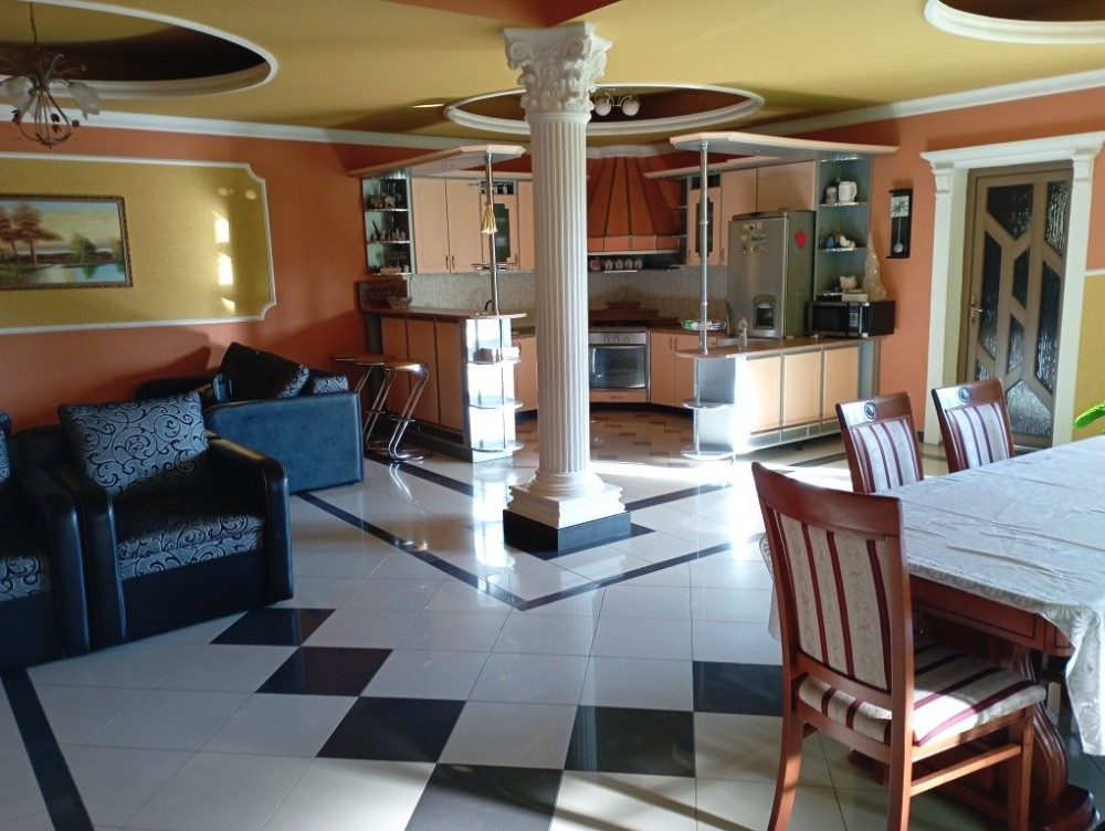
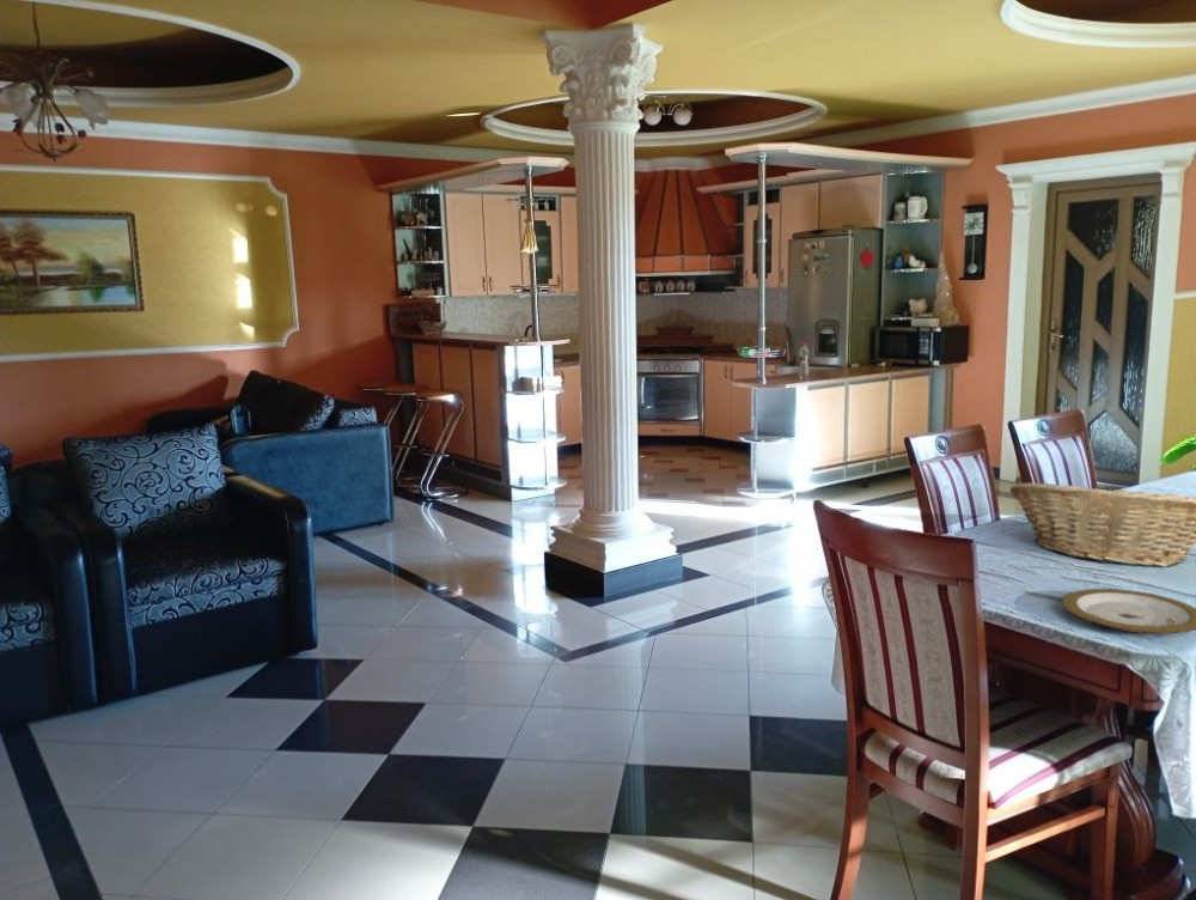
+ fruit basket (1109, 513)
+ plate (1130, 613)
